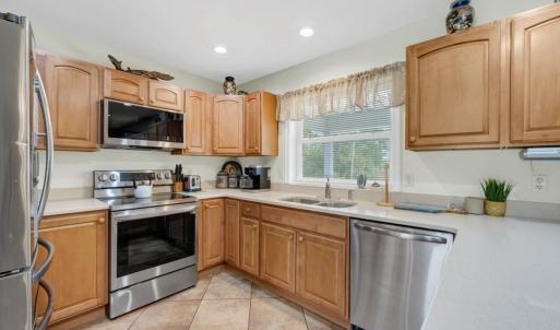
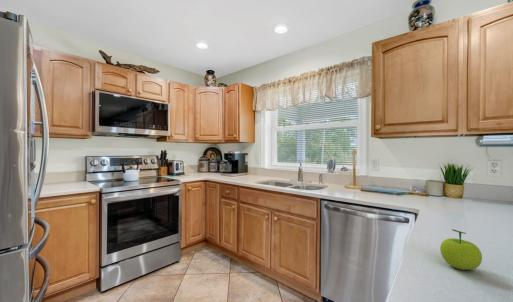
+ fruit (459, 247)
